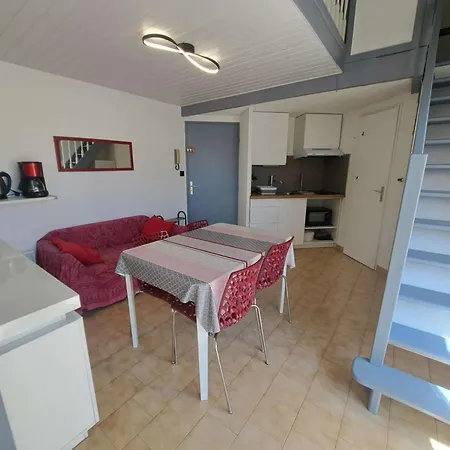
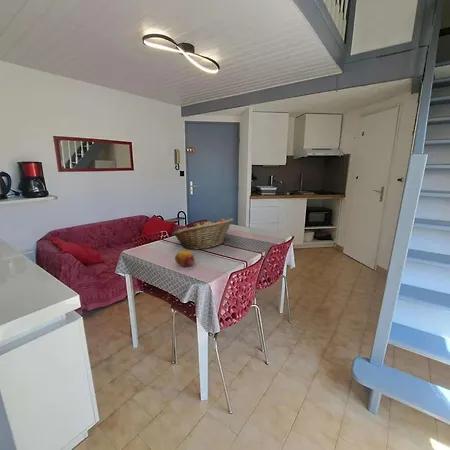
+ fruit (185, 257)
+ fruit basket (204, 231)
